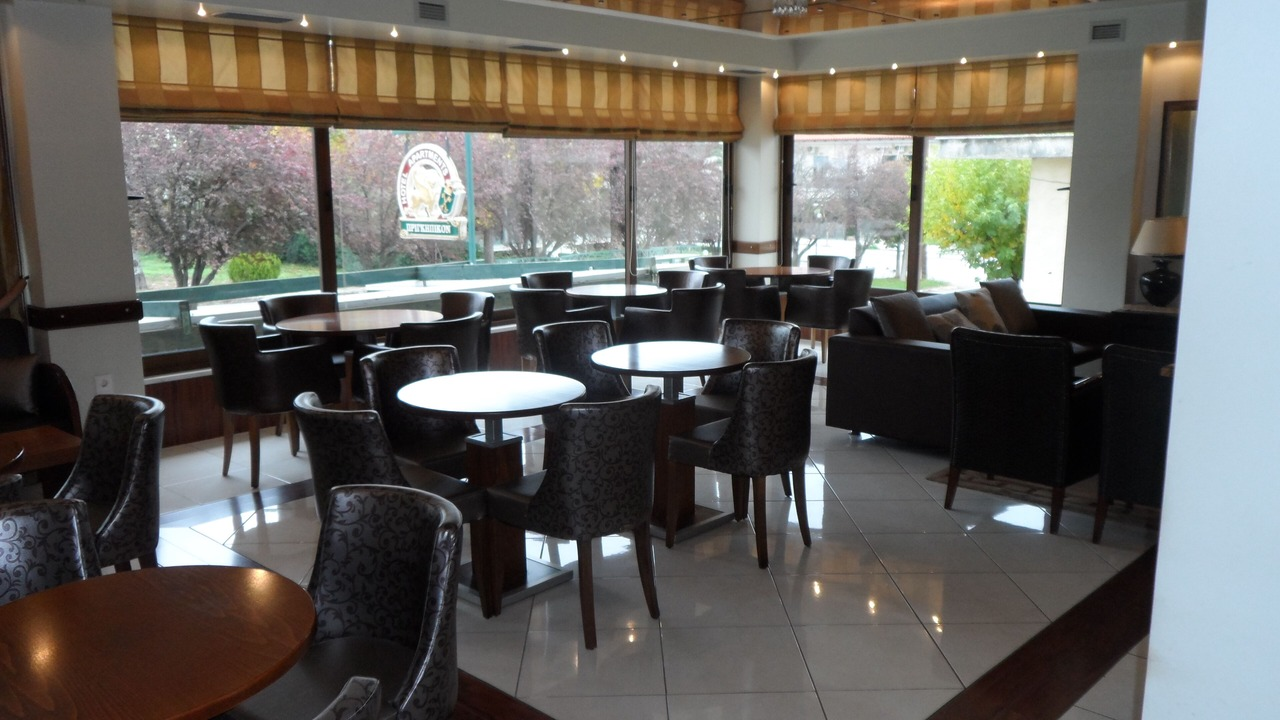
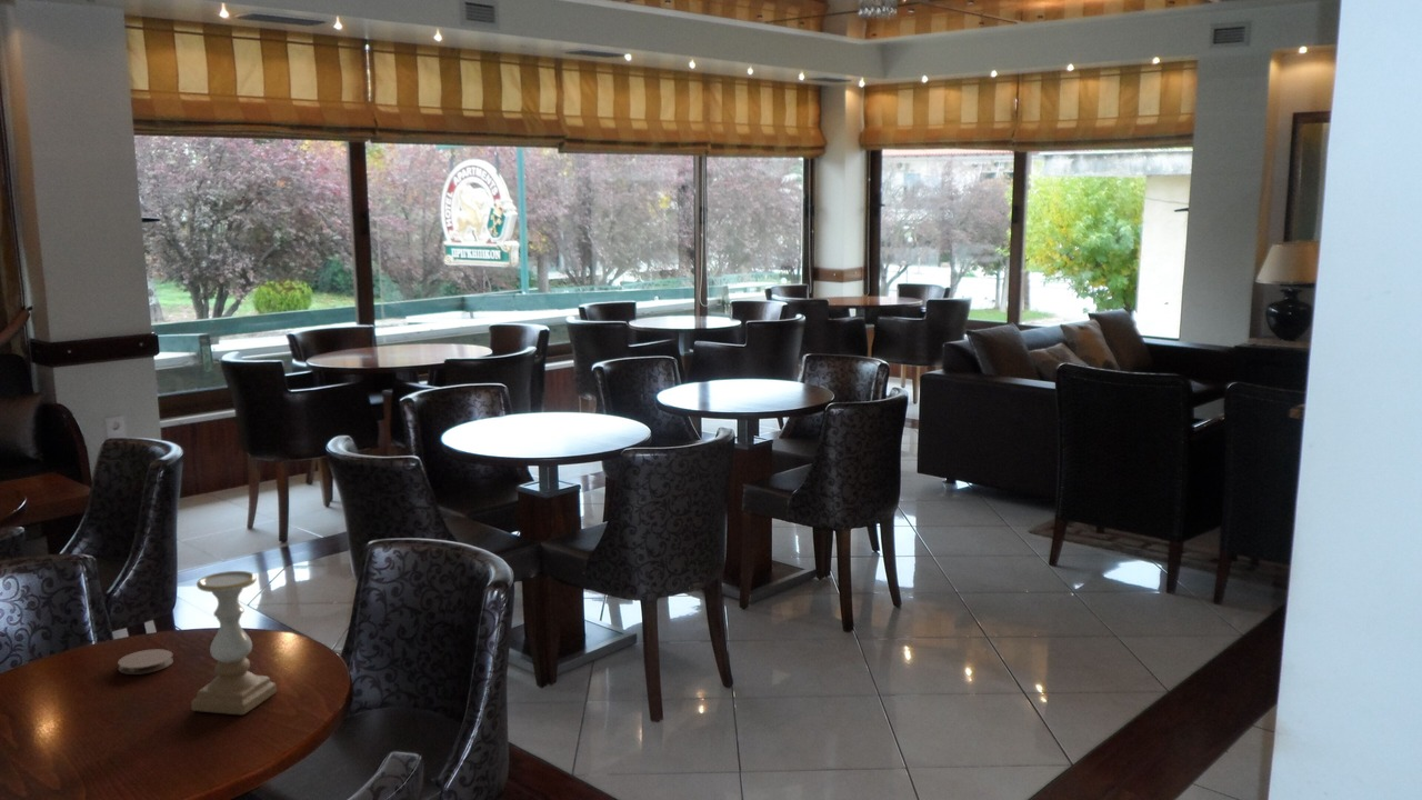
+ coaster (146, 661)
+ candle holder (230, 640)
